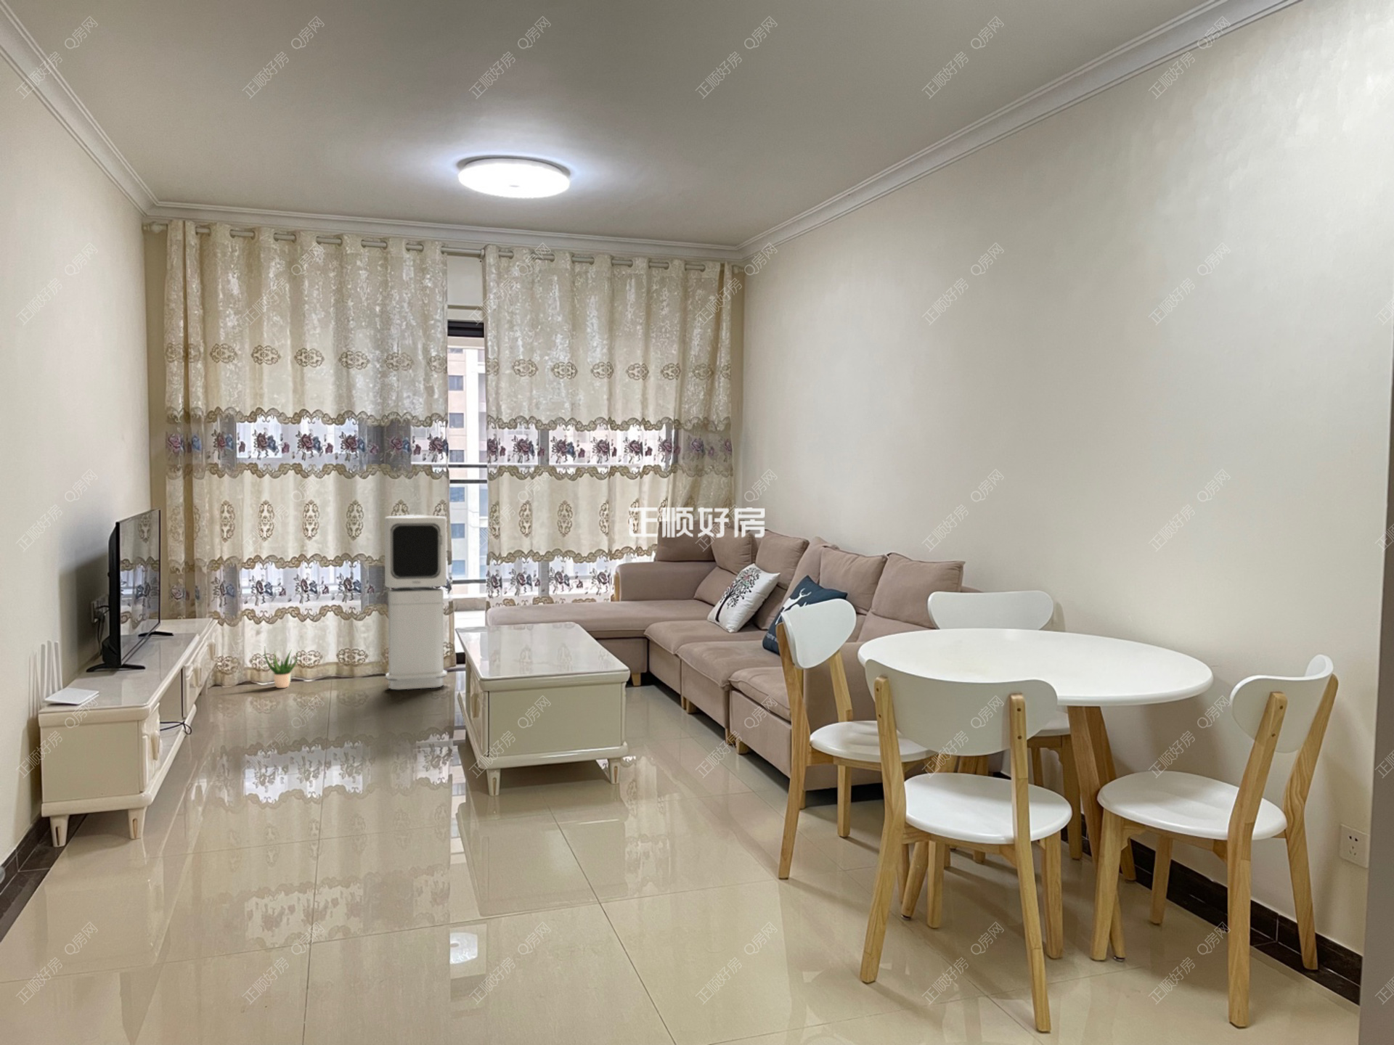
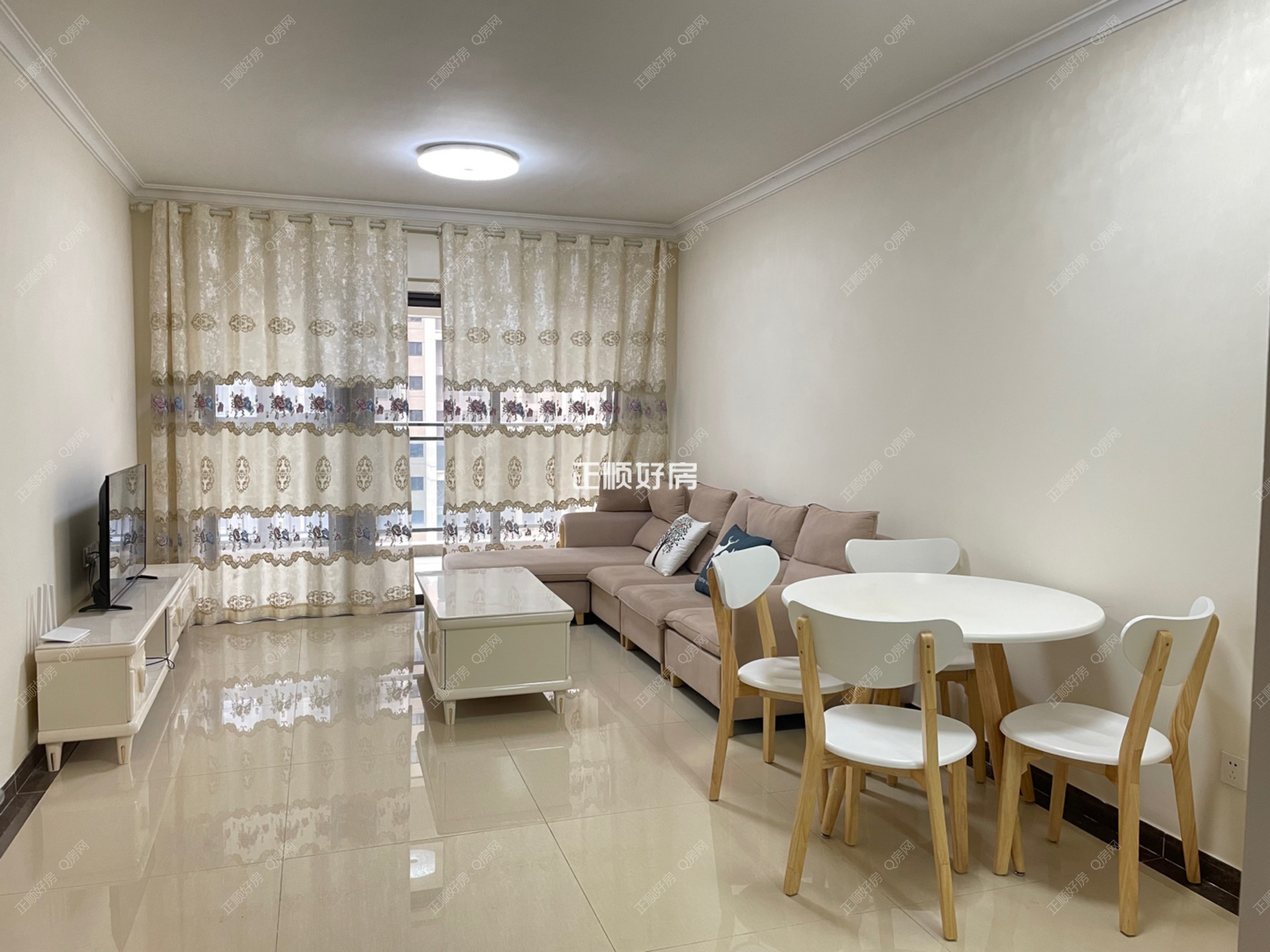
- potted plant (281, 665)
- air purifier (415, 599)
